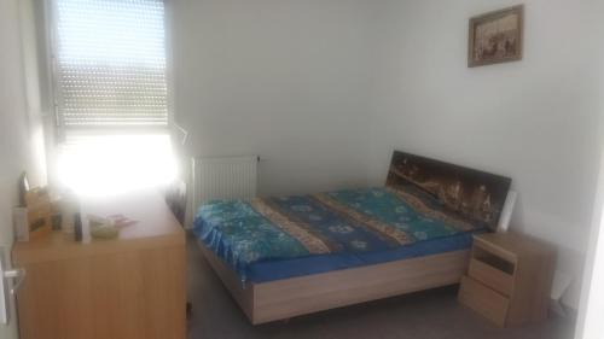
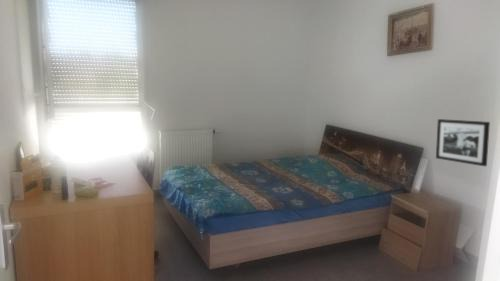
+ picture frame (460, 141)
